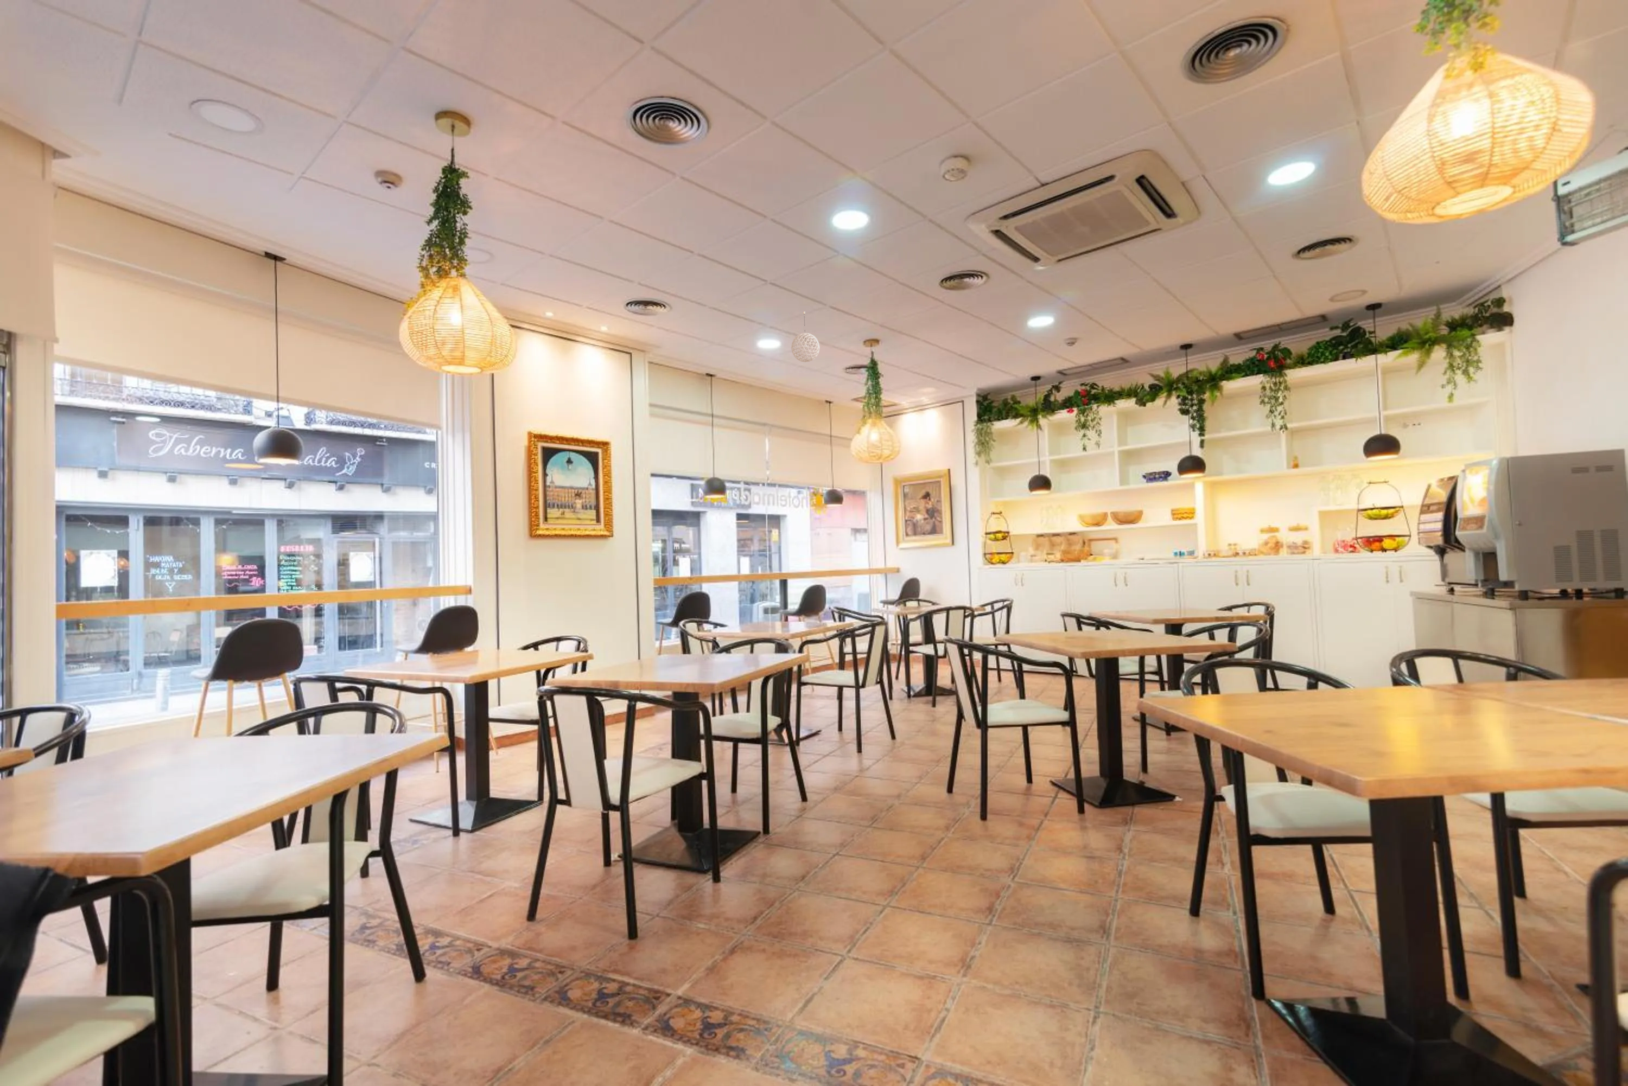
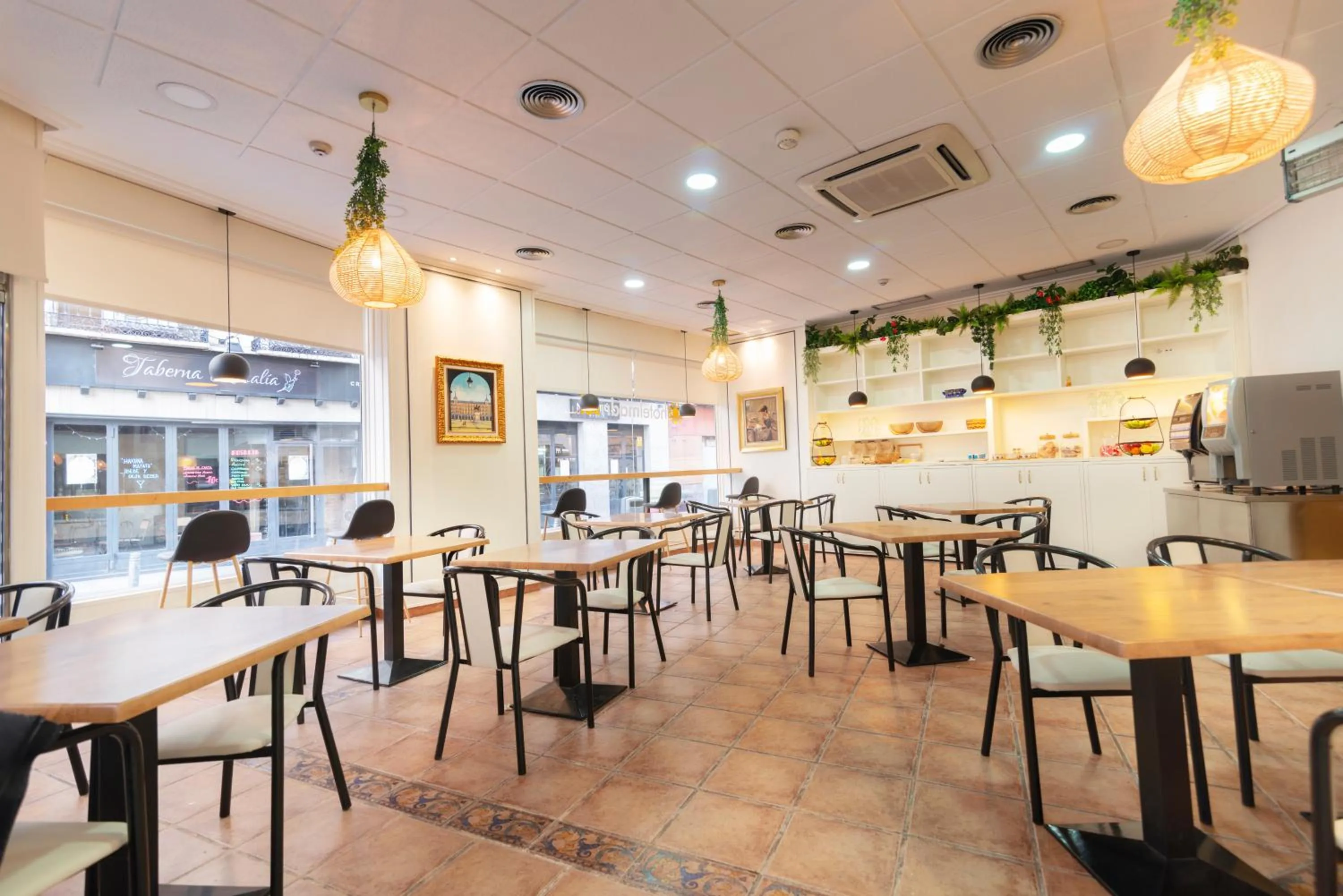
- pendant light (805, 336)
